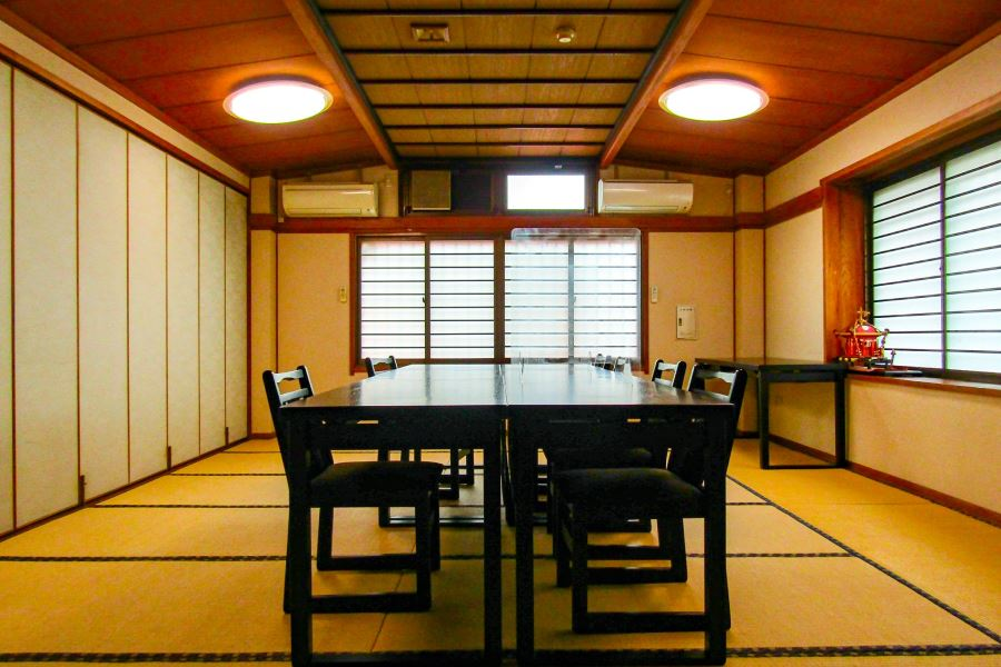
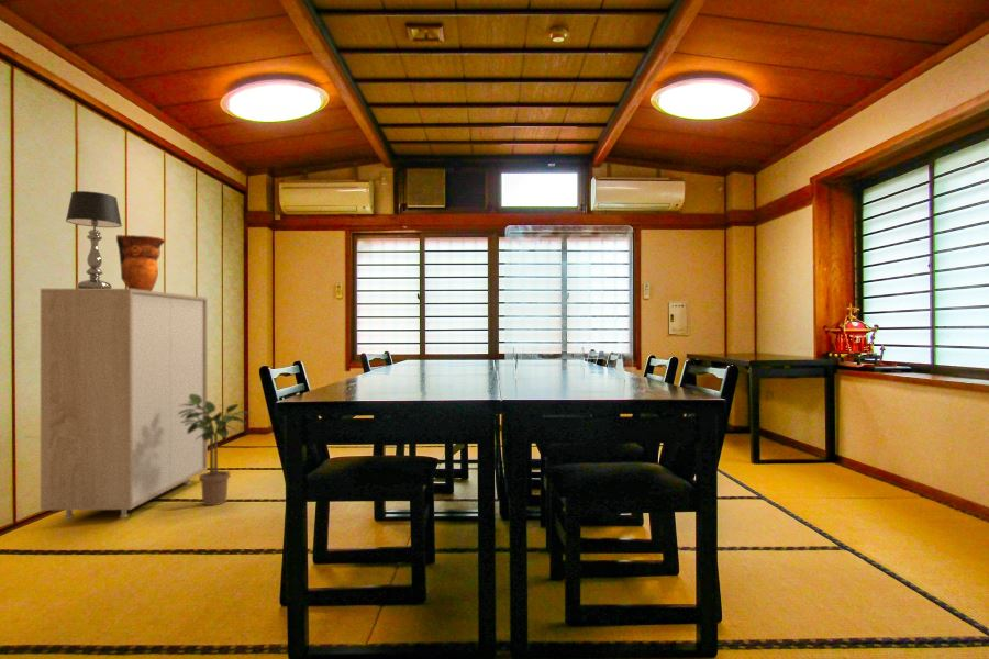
+ table lamp (95, 242)
+ potted plant (210, 449)
+ decorative vase (140, 265)
+ storage cabinet (132, 395)
